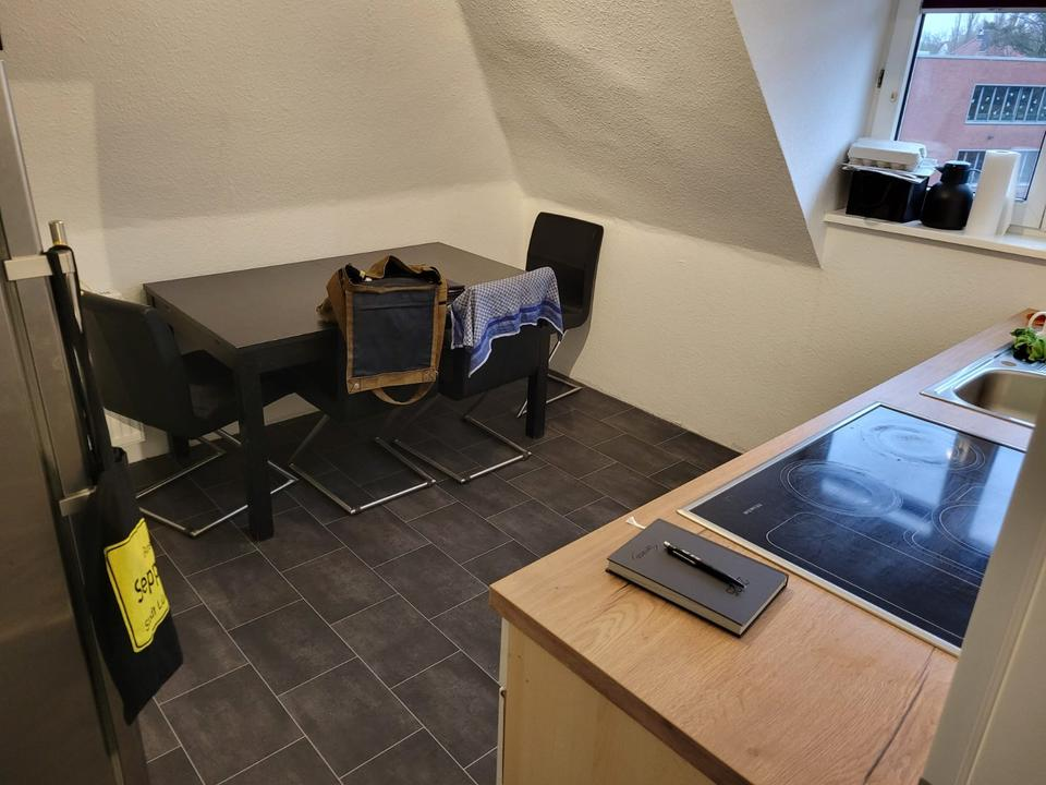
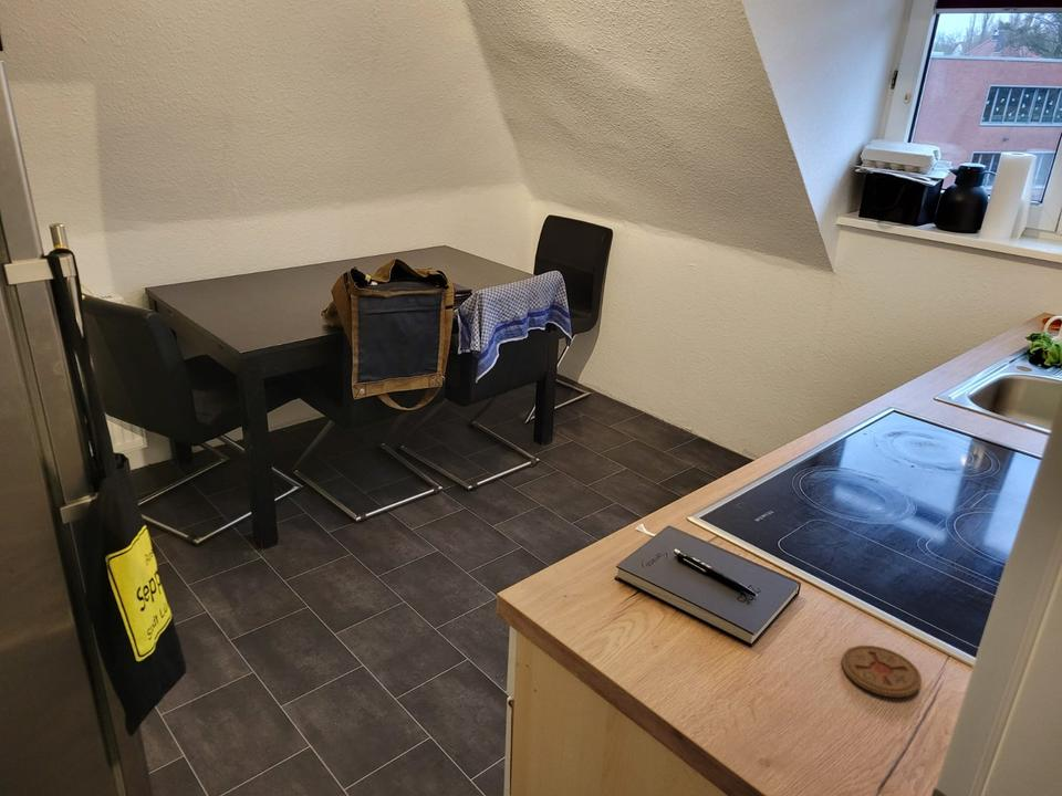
+ coaster (881, 670)
